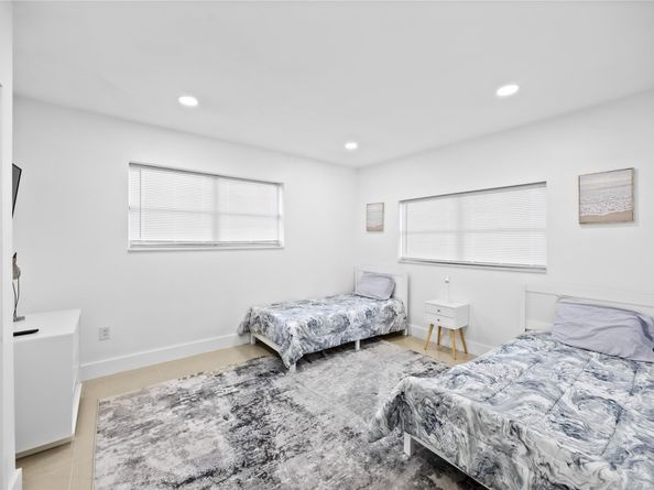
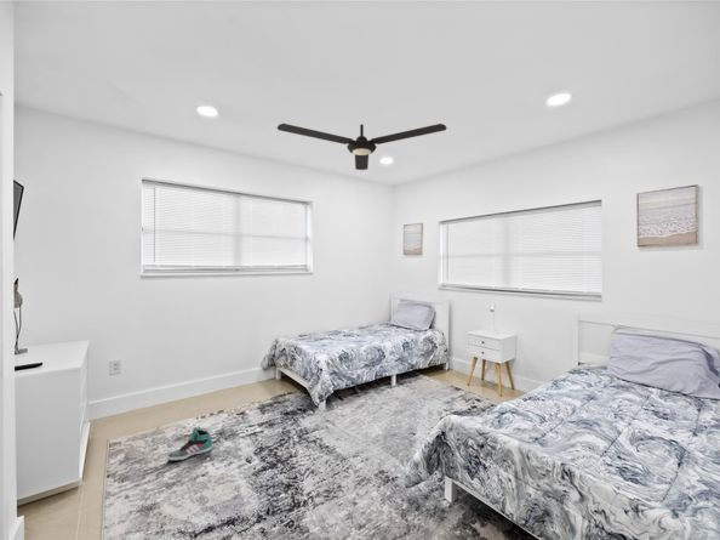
+ sneaker (190, 442)
+ ceiling fan (361, 146)
